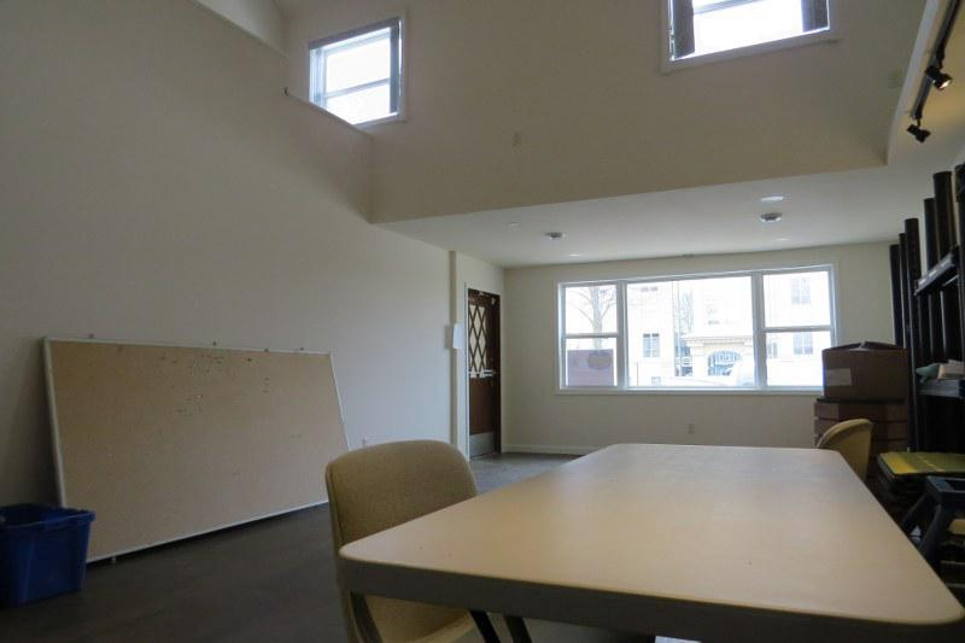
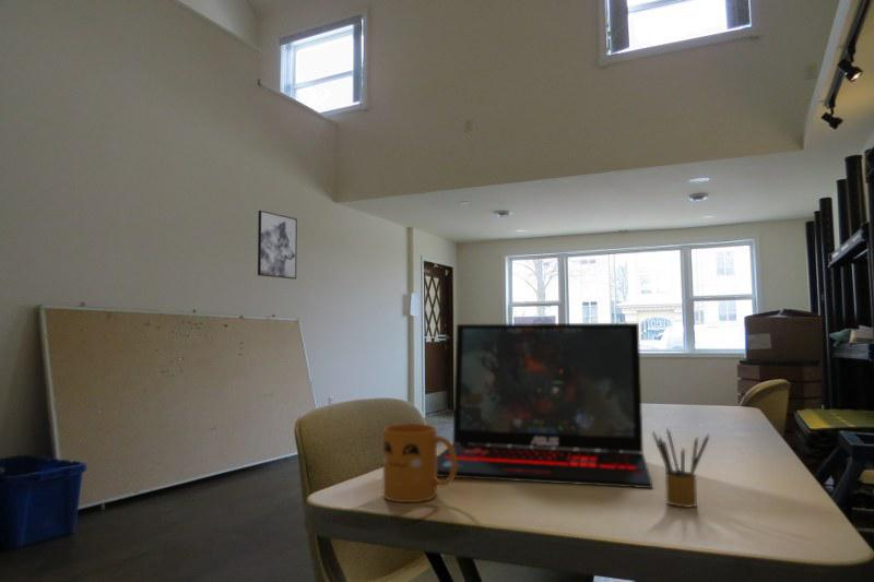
+ laptop (538, 394)
+ pencil box (682, 466)
+ wall art (277, 246)
+ mug (421, 462)
